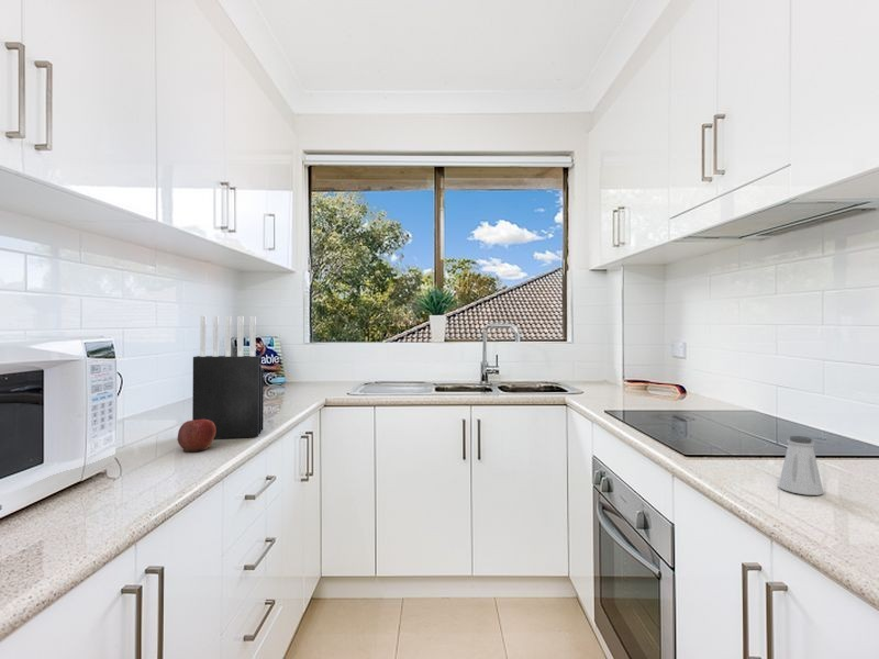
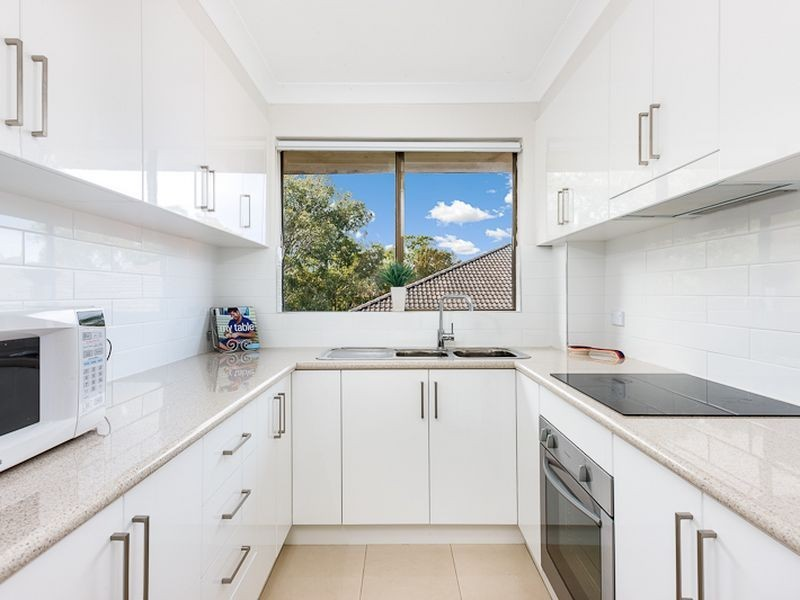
- apple (197, 433)
- saltshaker (800, 462)
- knife block (230, 375)
